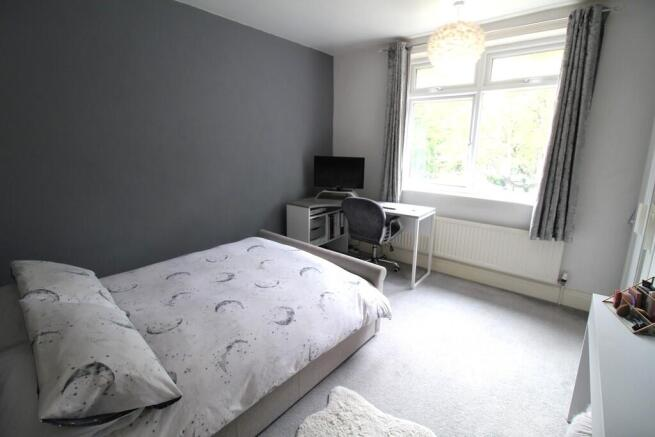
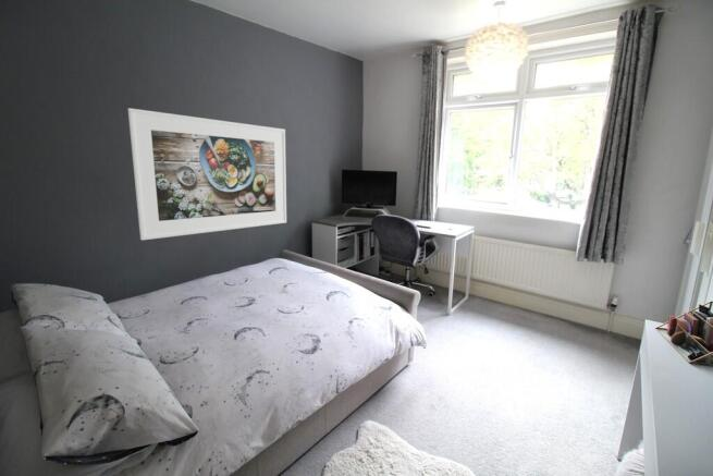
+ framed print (222, 176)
